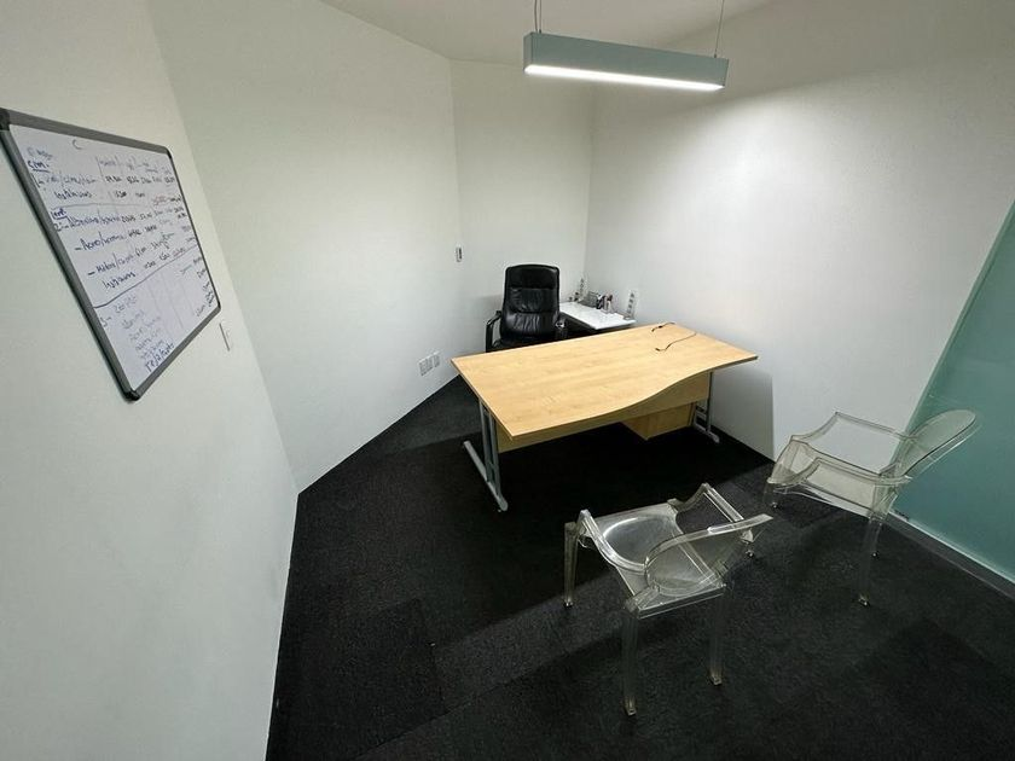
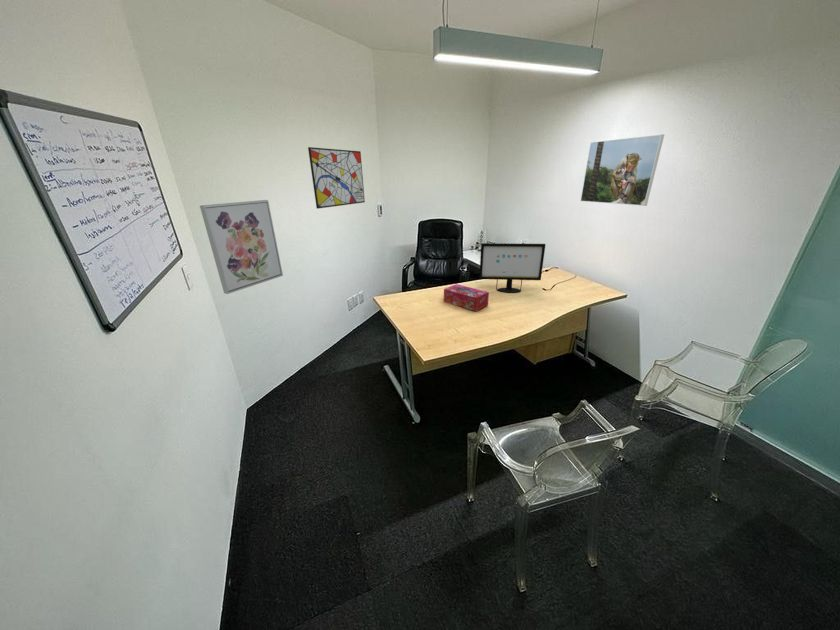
+ tissue box (465, 296)
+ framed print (617, 172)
+ wall art (339, 178)
+ wall art (246, 245)
+ computer monitor (510, 268)
